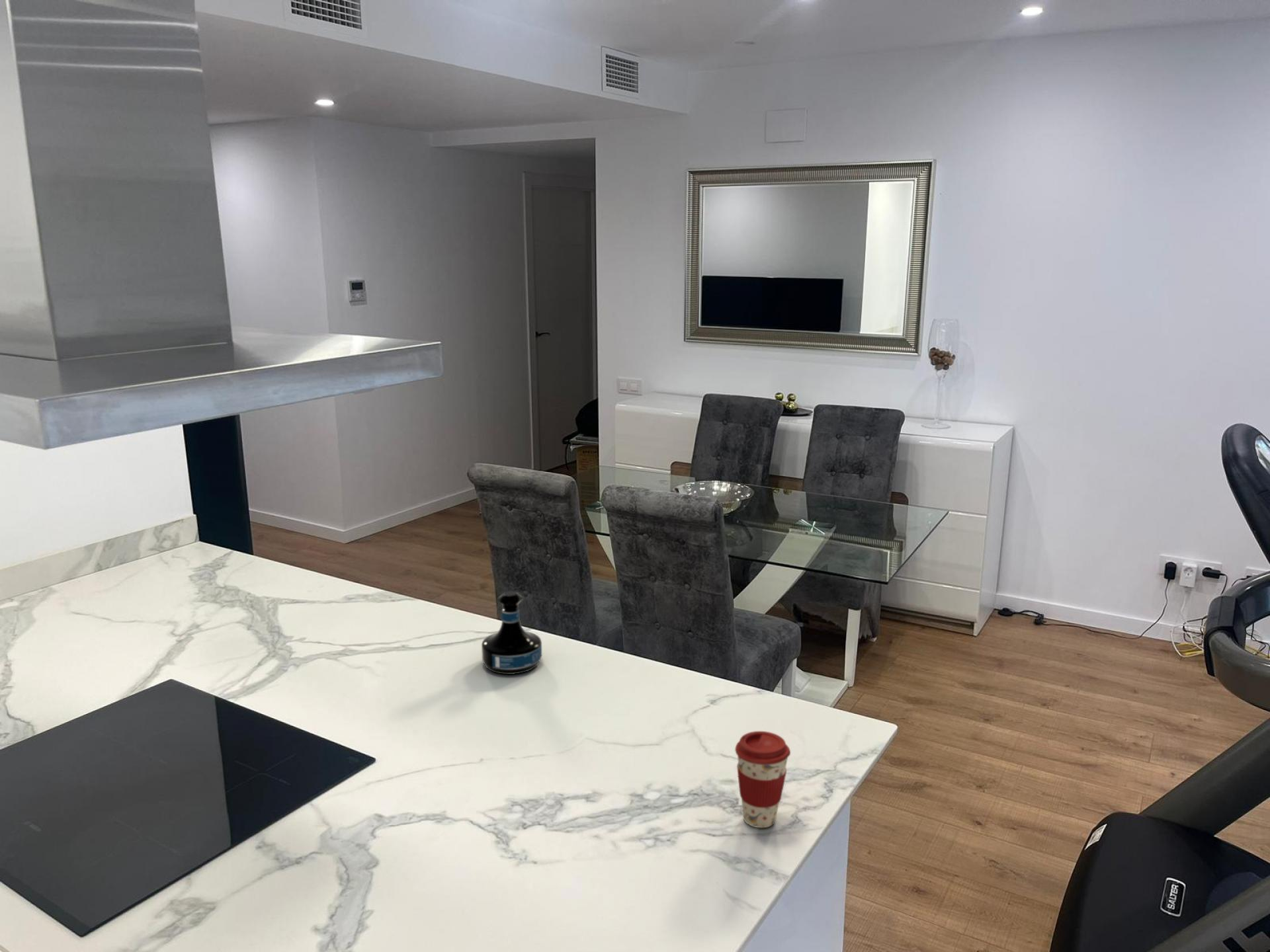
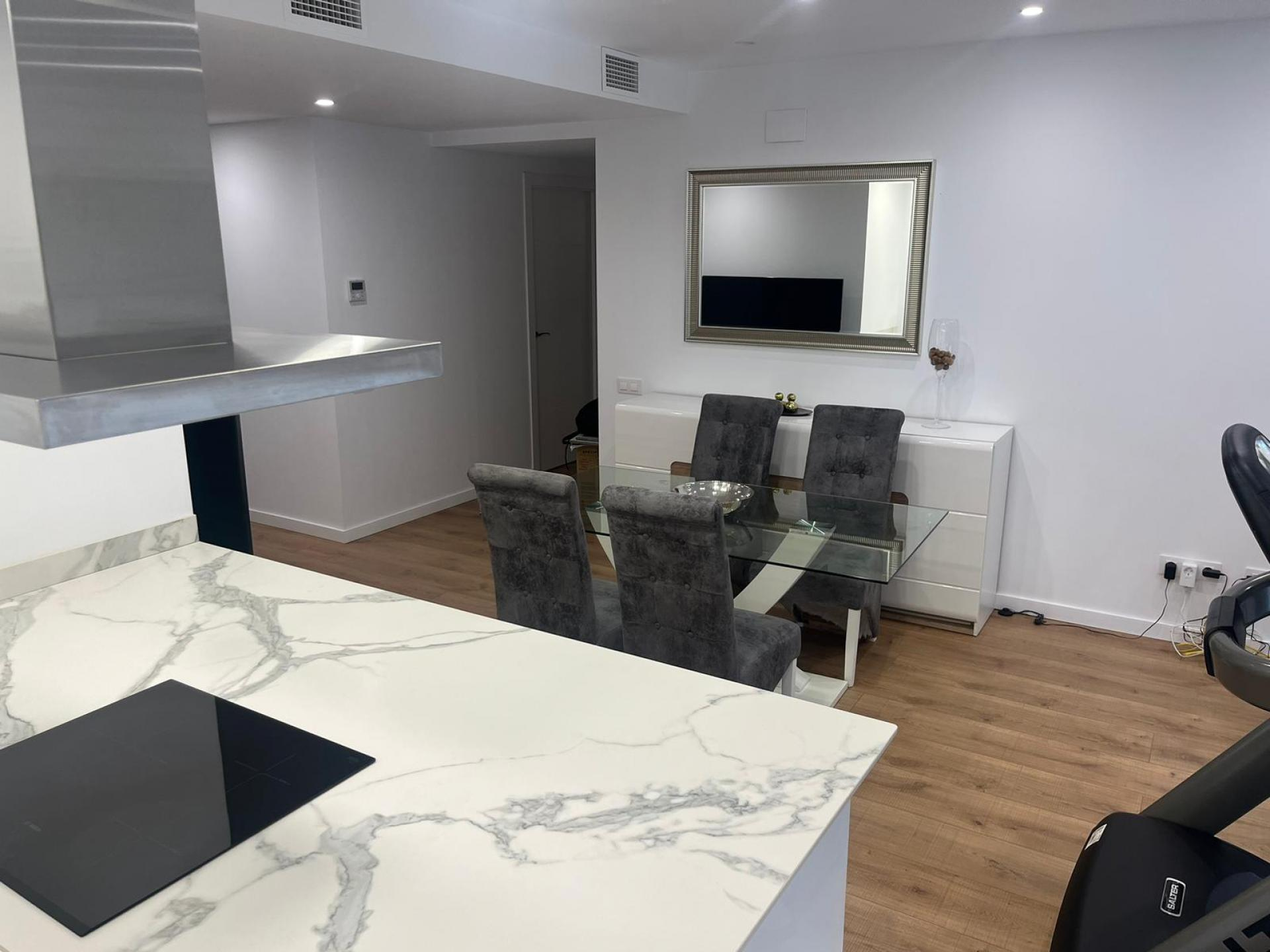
- coffee cup (761, 780)
- tequila bottle (511, 628)
